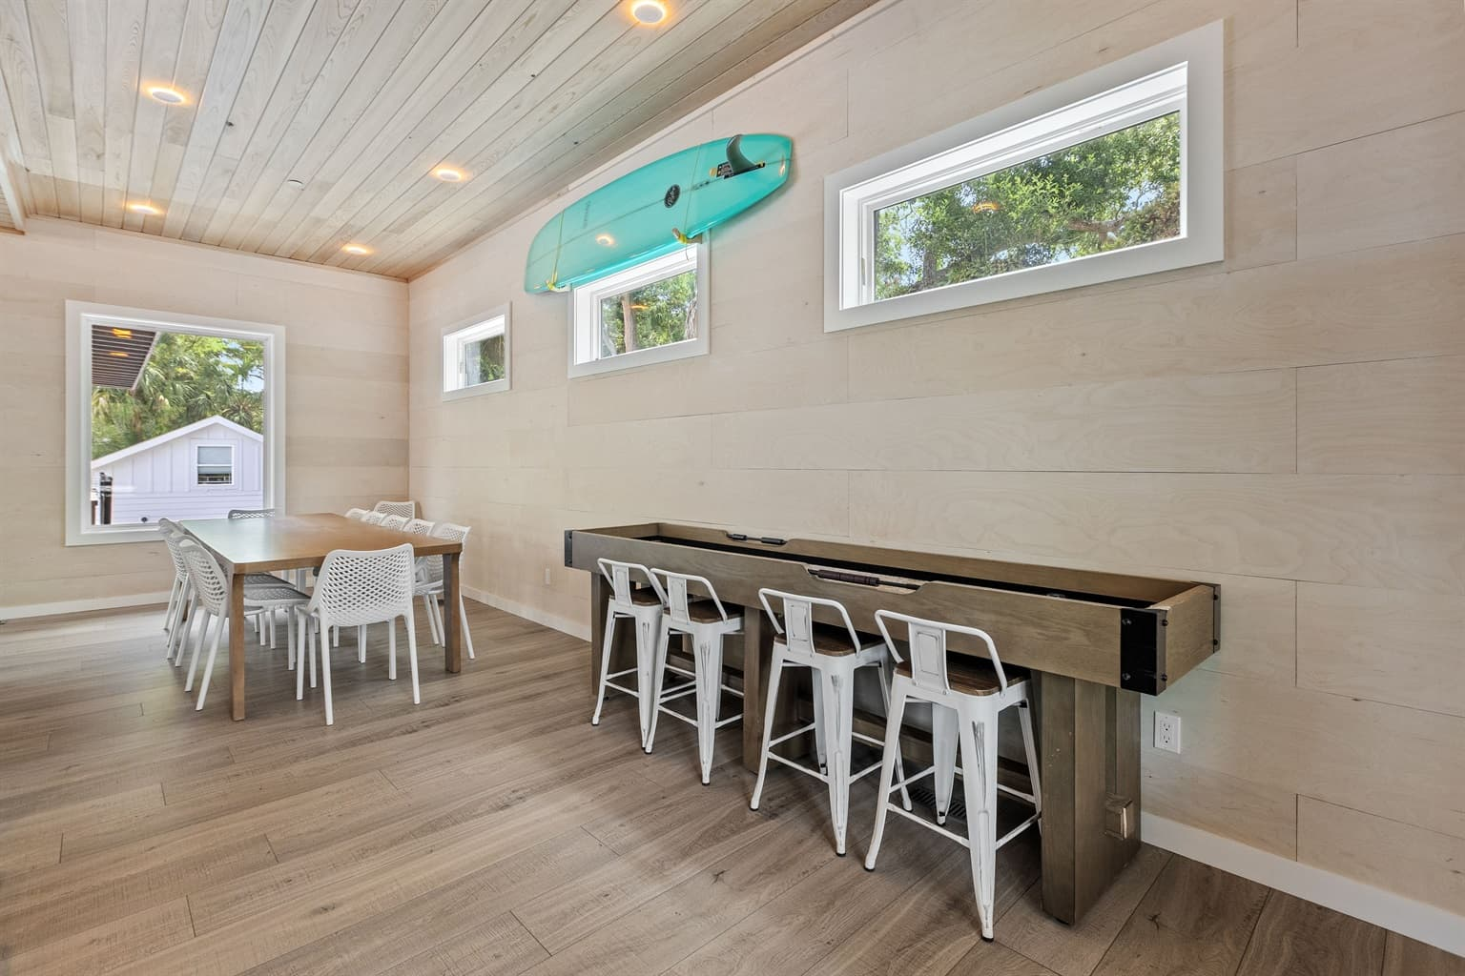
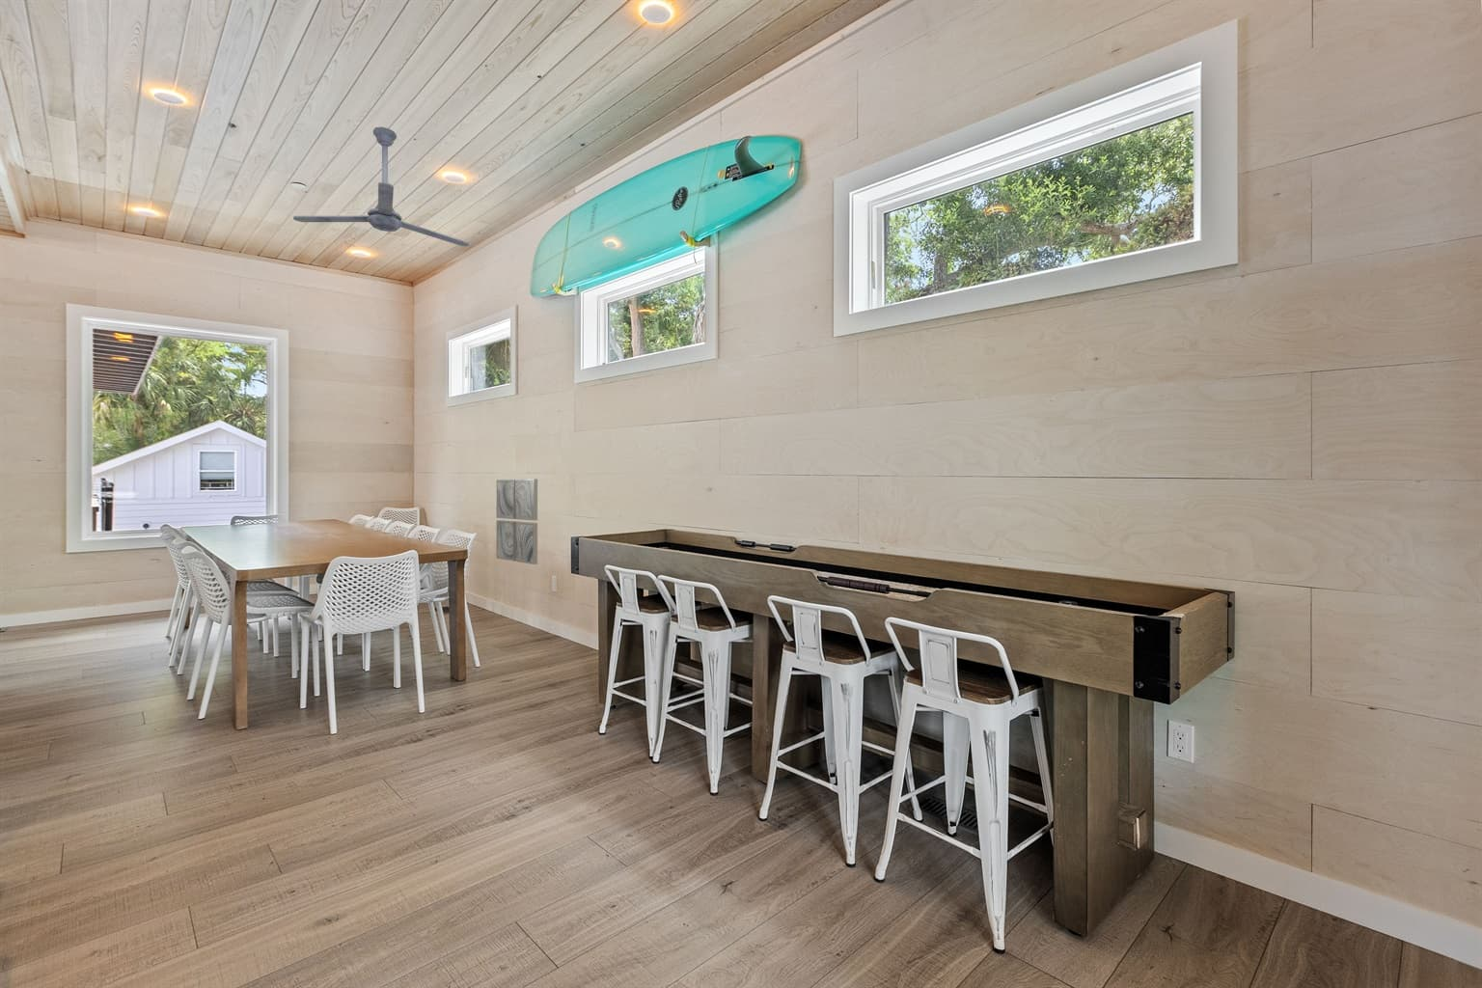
+ ceiling fan (385, 170)
+ wall art (515, 520)
